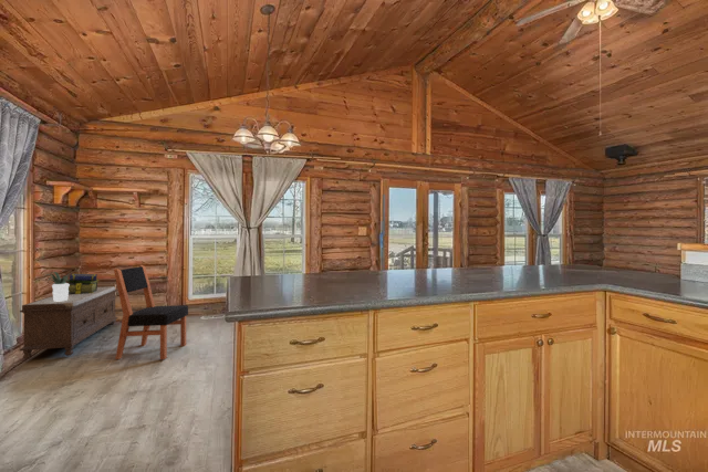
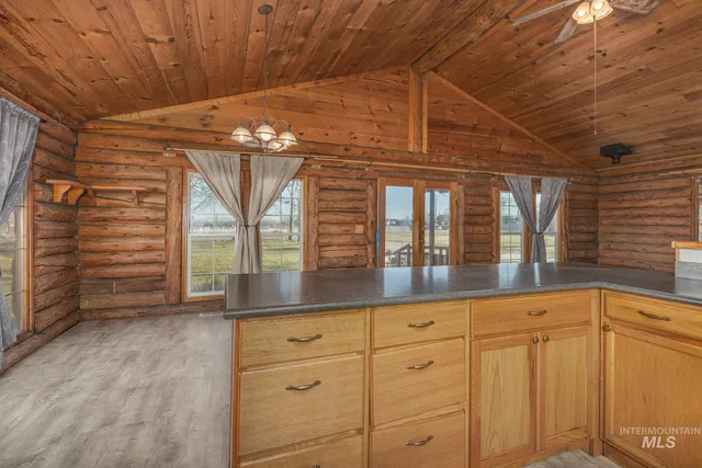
- stack of books (82, 282)
- dining chair (153, 308)
- bench (76, 316)
- potted plant (61, 285)
